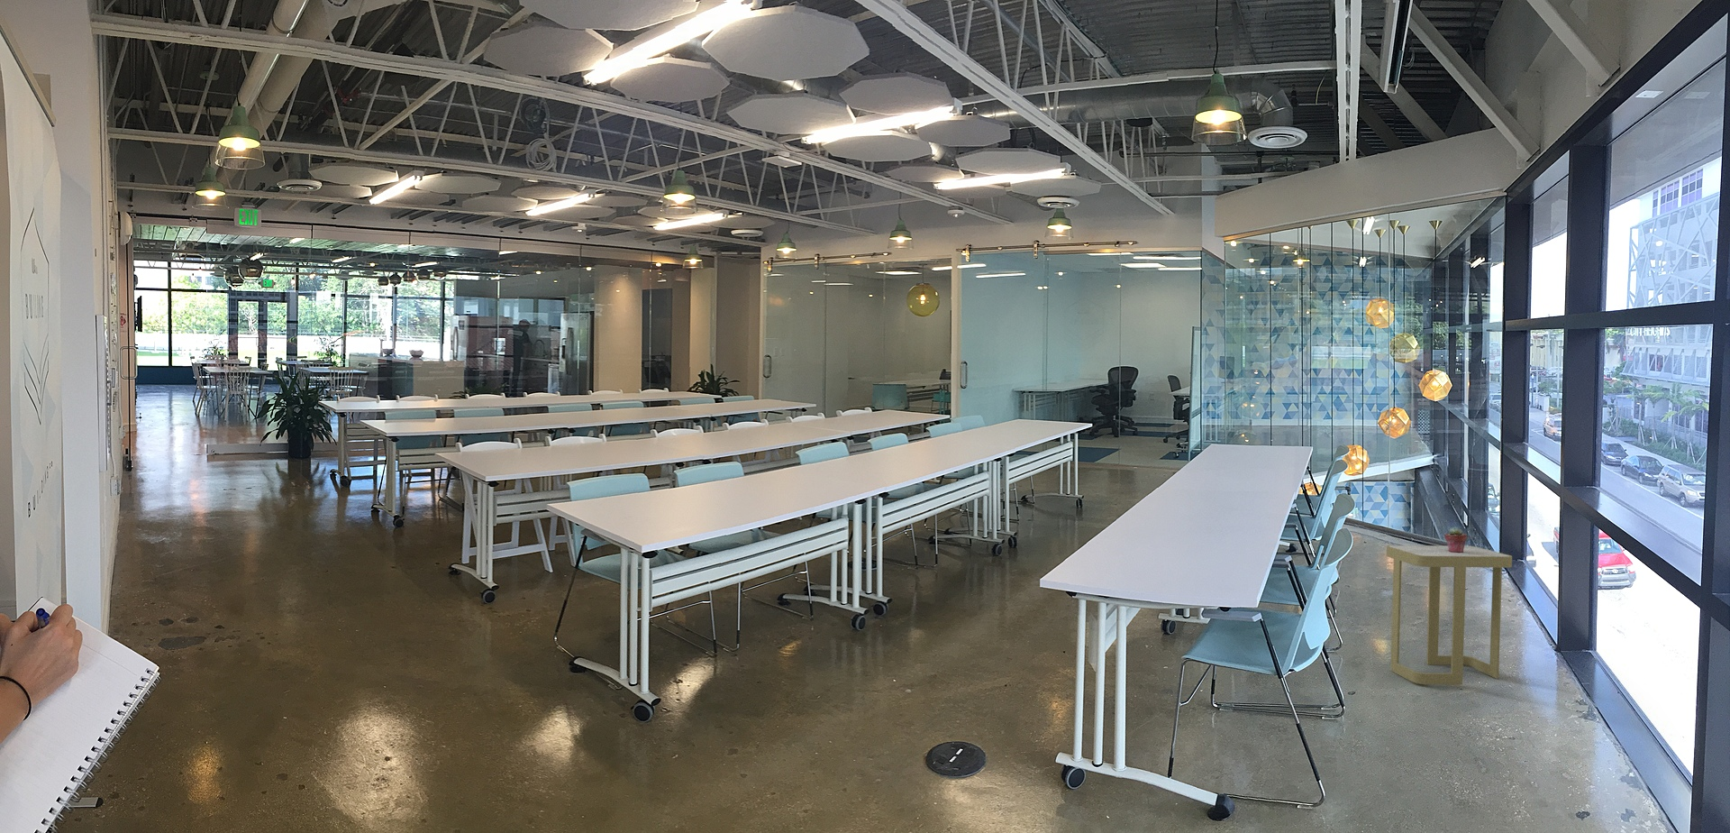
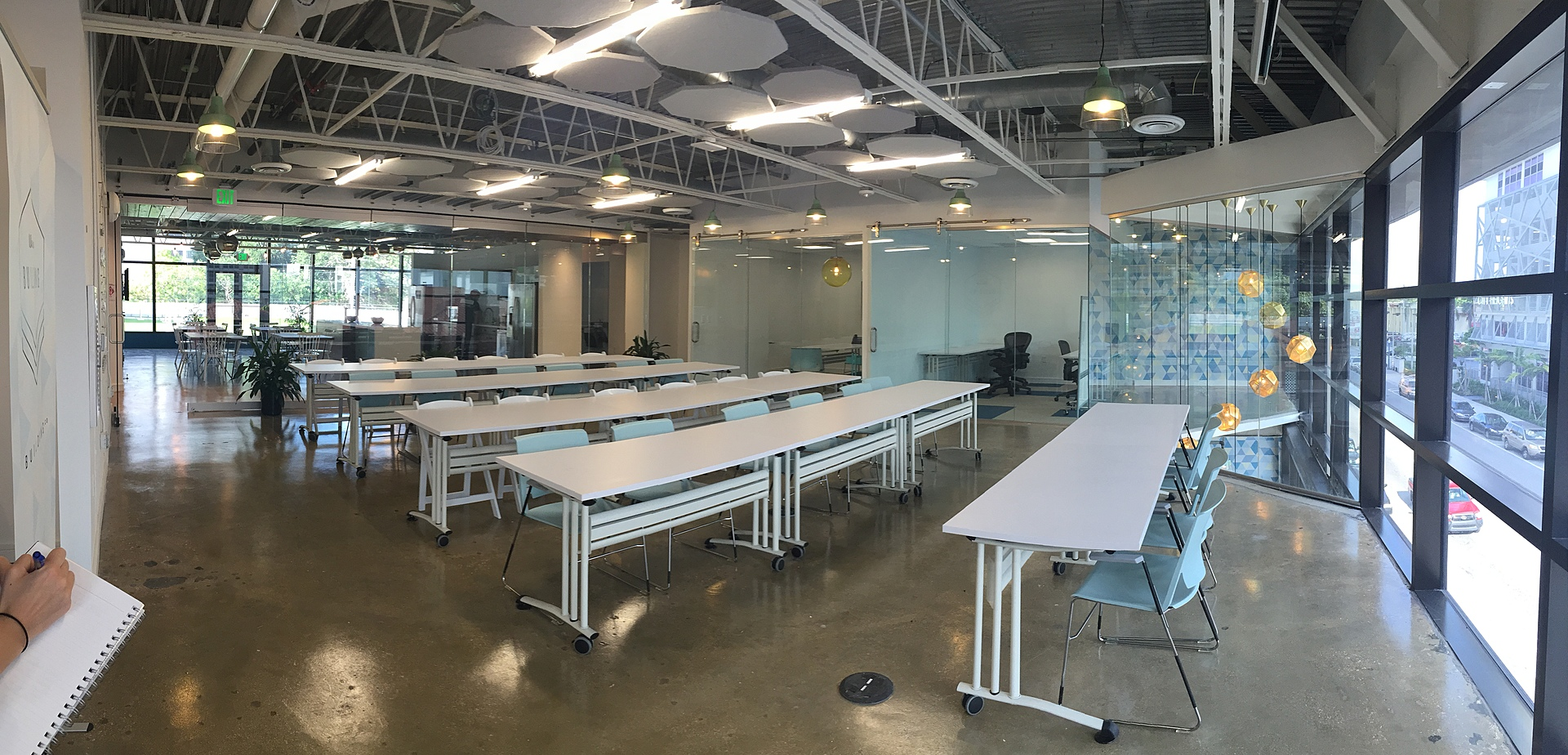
- potted succulent (1455, 538)
- side table (1452, 612)
